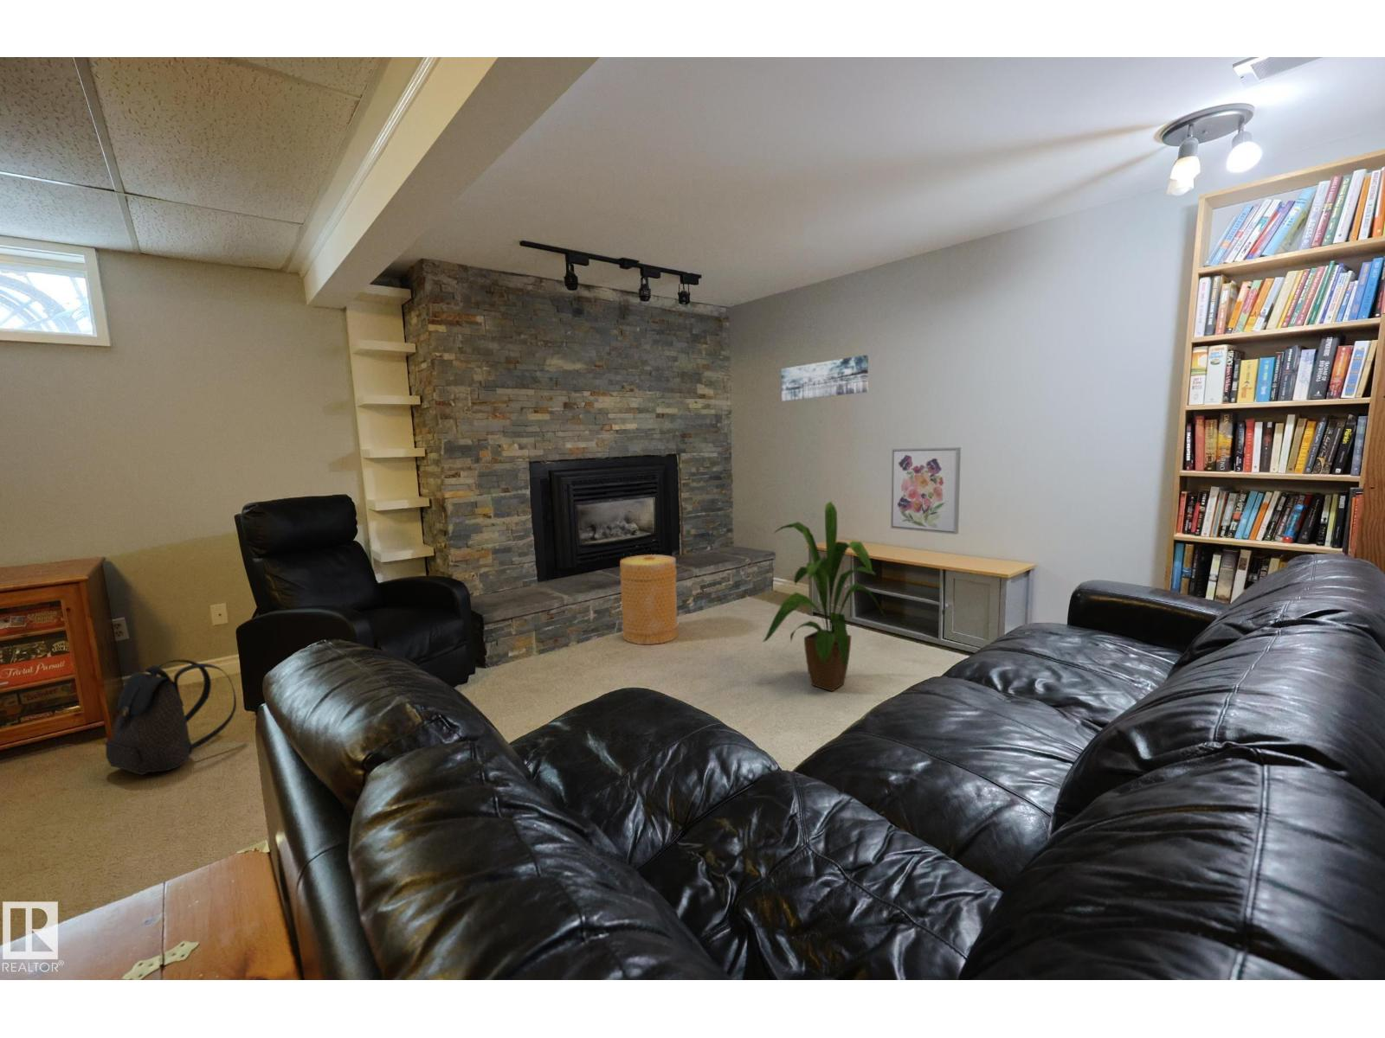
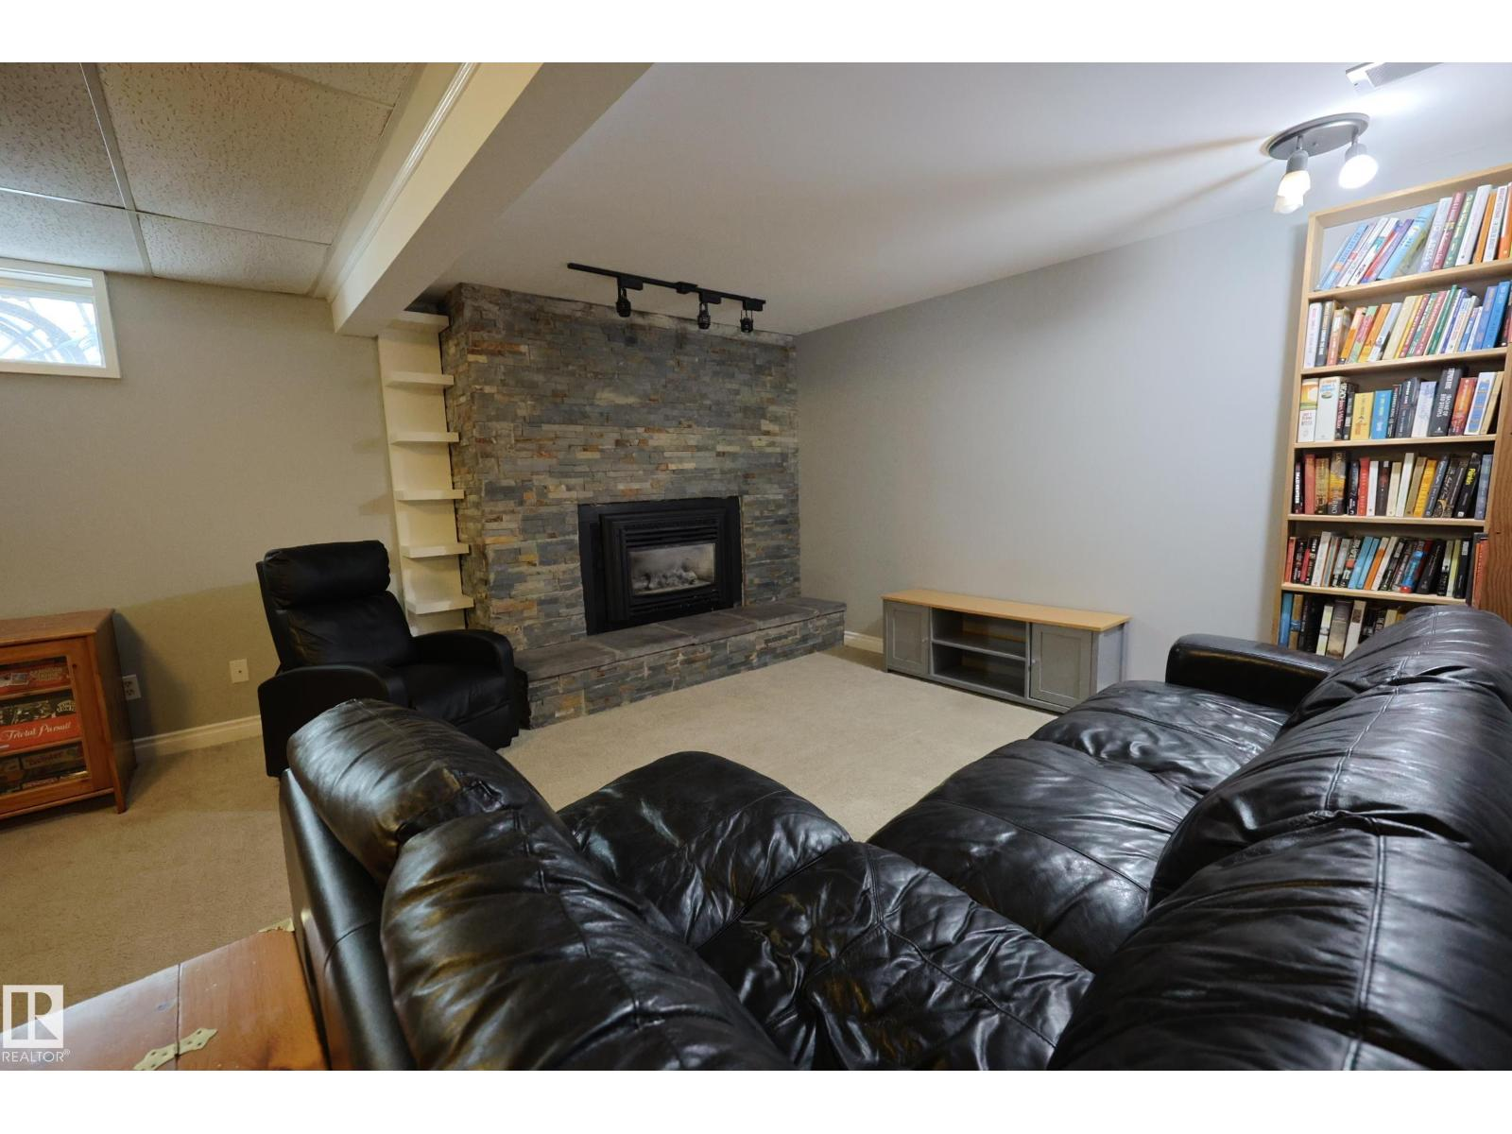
- backpack (171, 710)
- wall art (924, 490)
- wall art (821, 379)
- house plant (820, 599)
- basket (649, 598)
